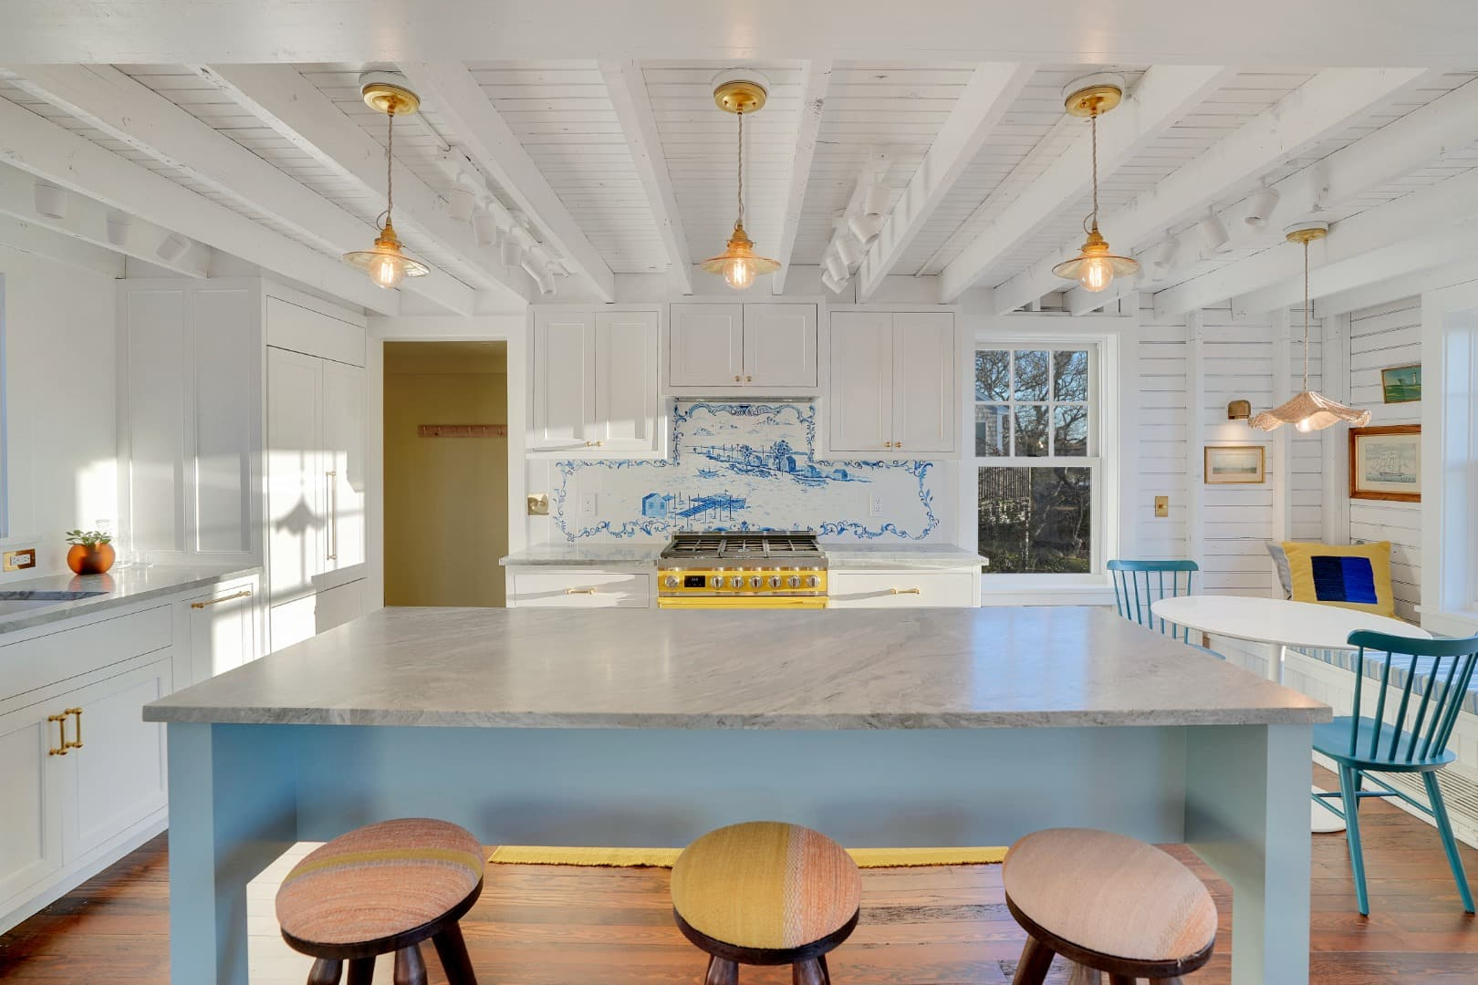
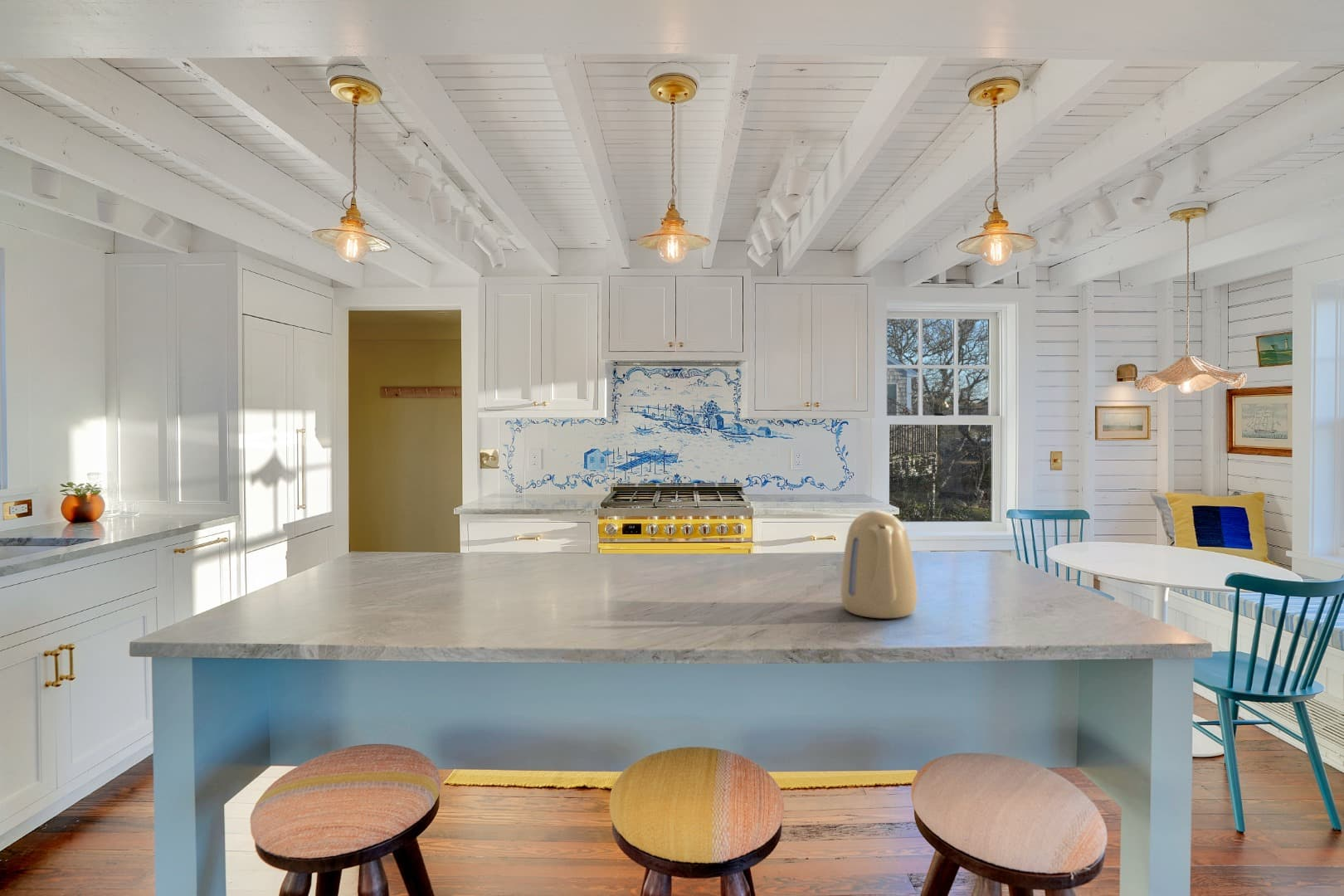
+ kettle (879, 562)
